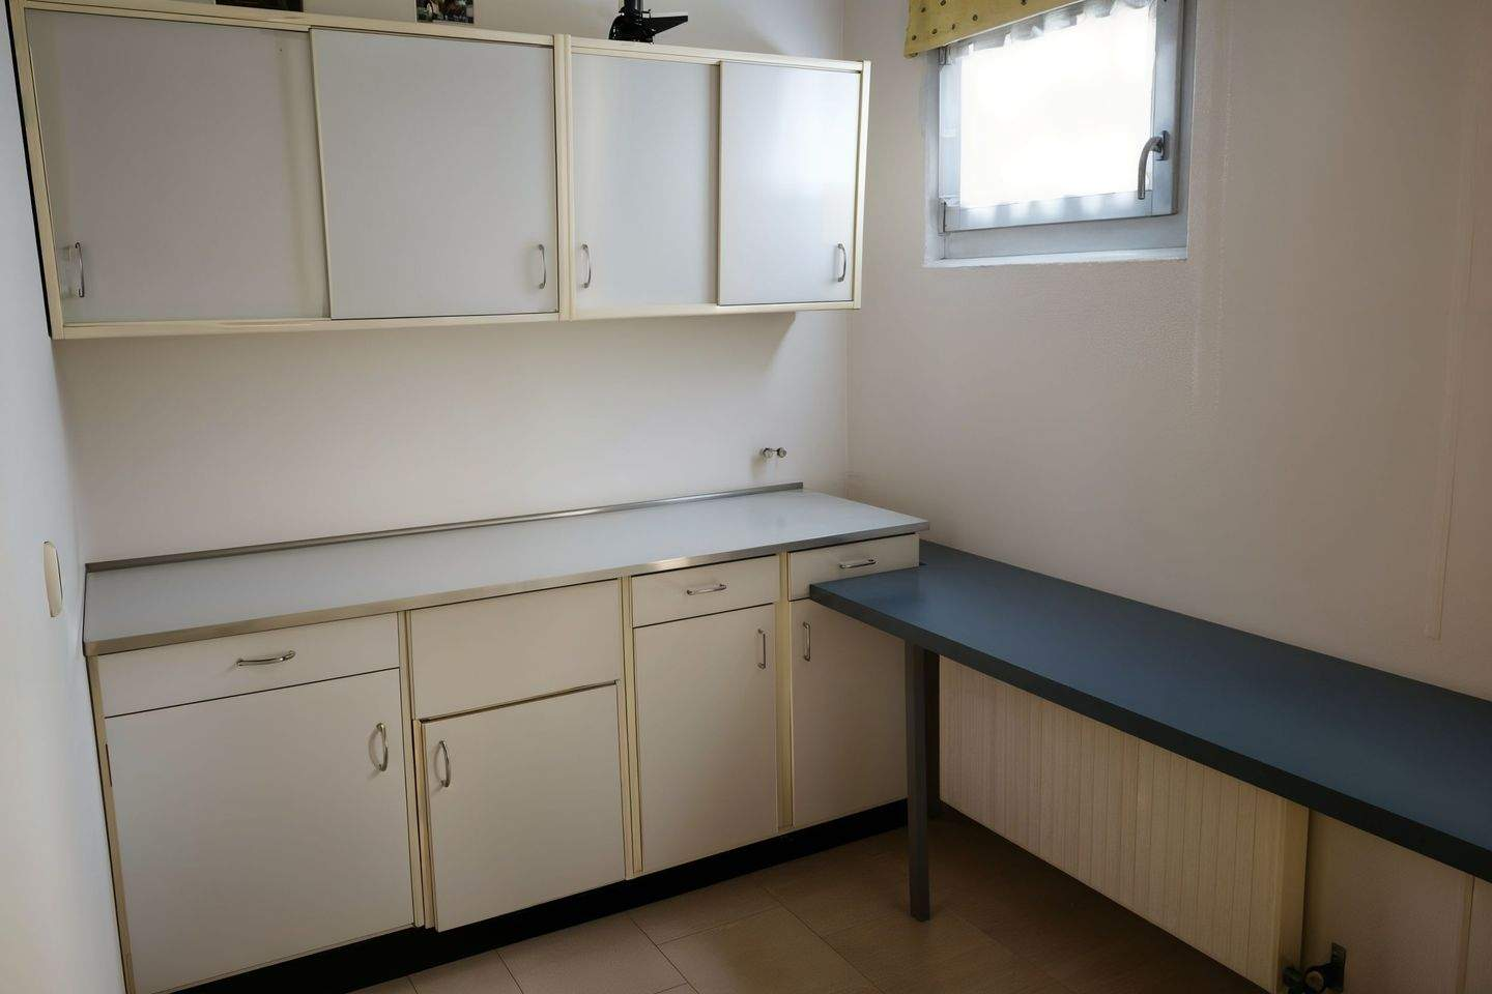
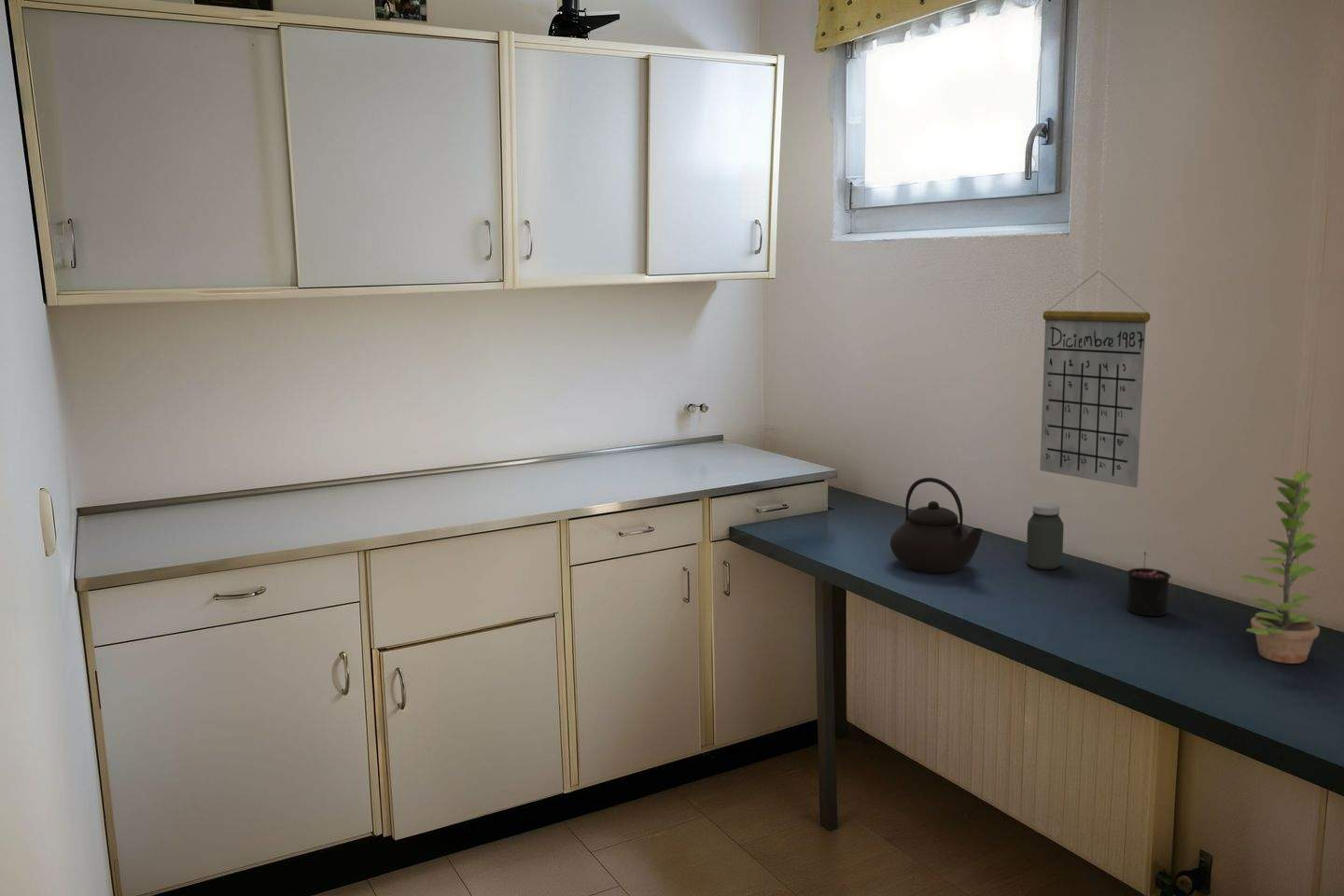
+ teapot (940, 524)
+ plant (1284, 567)
+ jar (1044, 536)
+ candle (1148, 582)
+ calendar (1091, 376)
